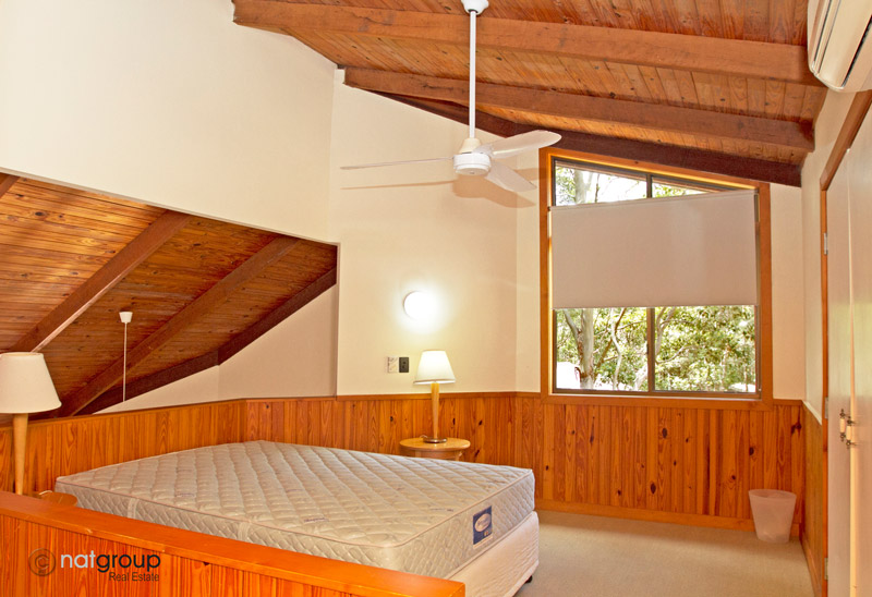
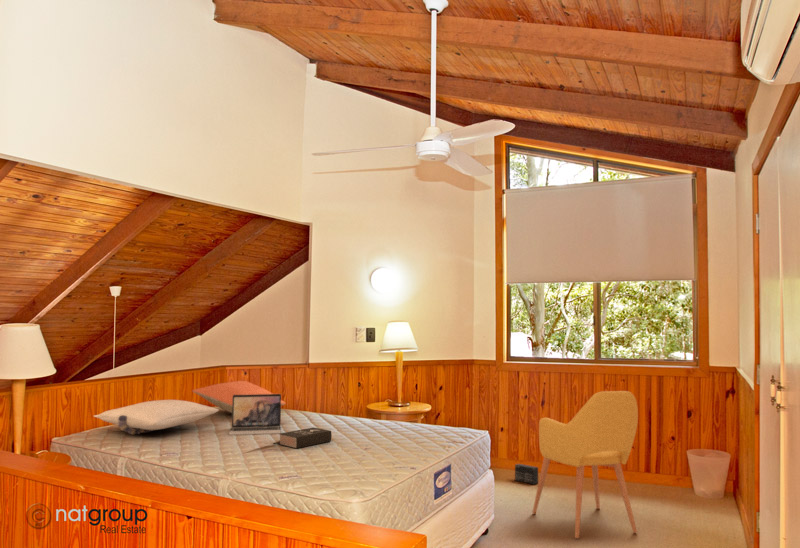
+ laptop (255, 414)
+ pillow (156, 416)
+ pillow (240, 394)
+ box (526, 473)
+ book (305, 437)
+ chair (588, 455)
